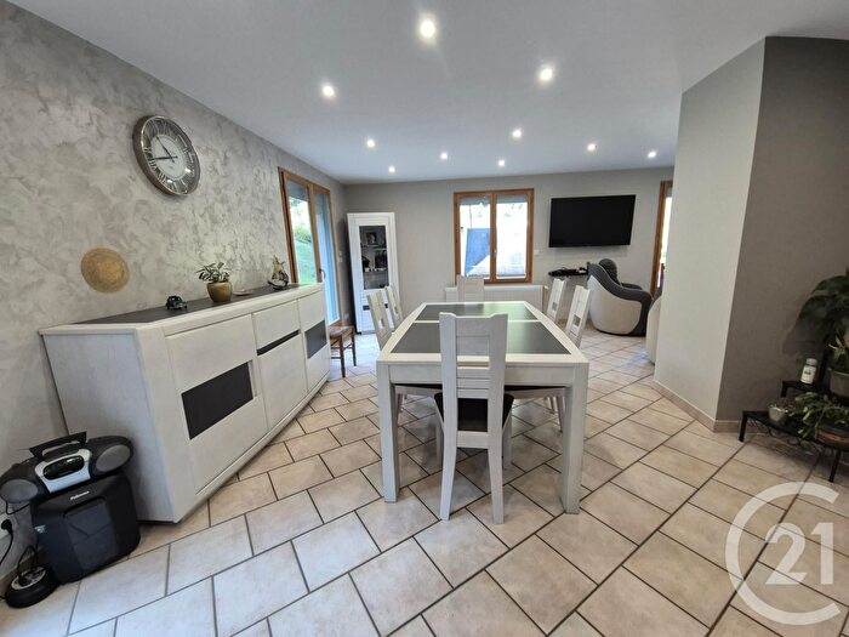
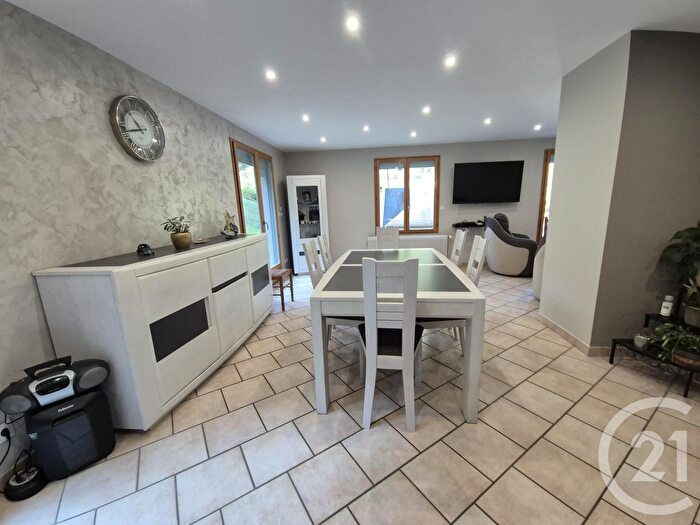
- decorative plate (108, 269)
